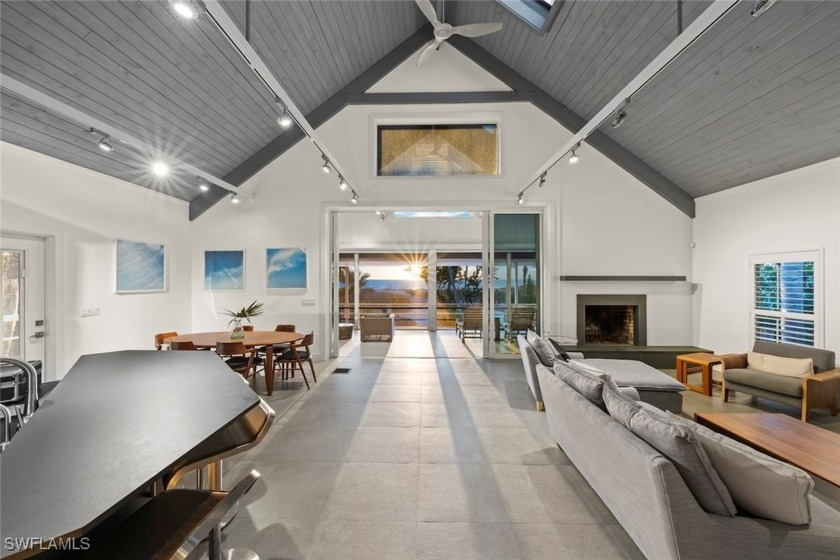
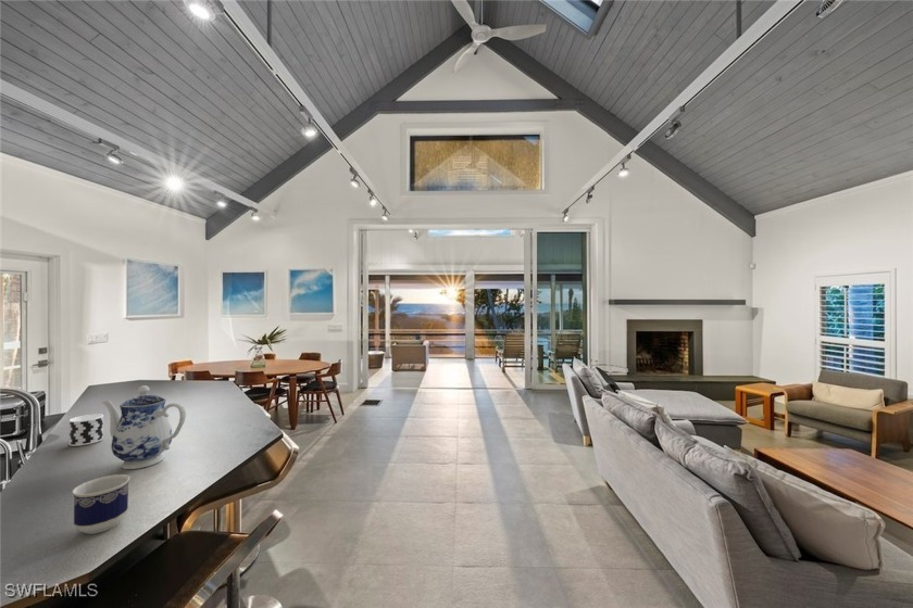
+ teapot (142, 423)
+ cup (87, 428)
+ cup (102, 502)
